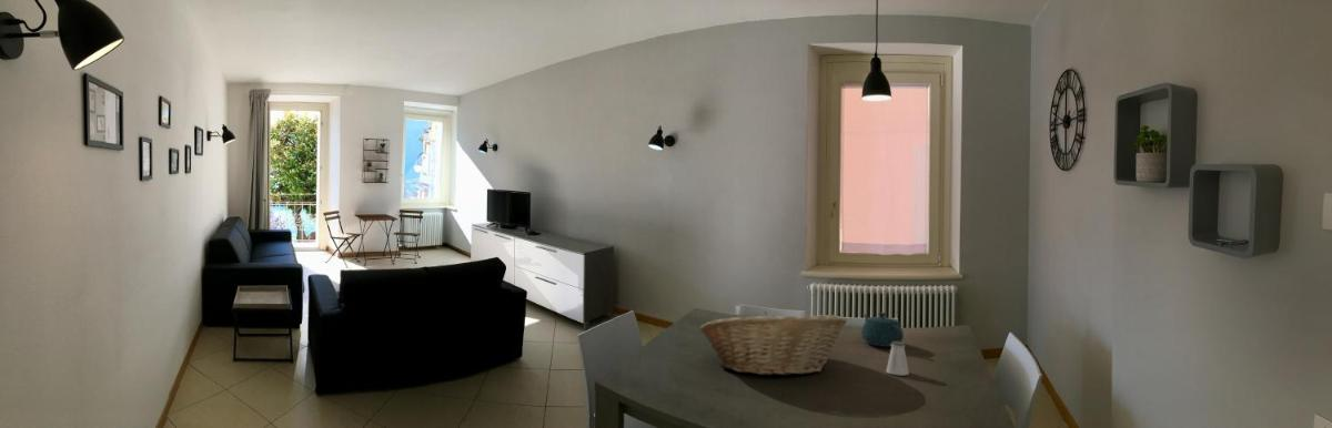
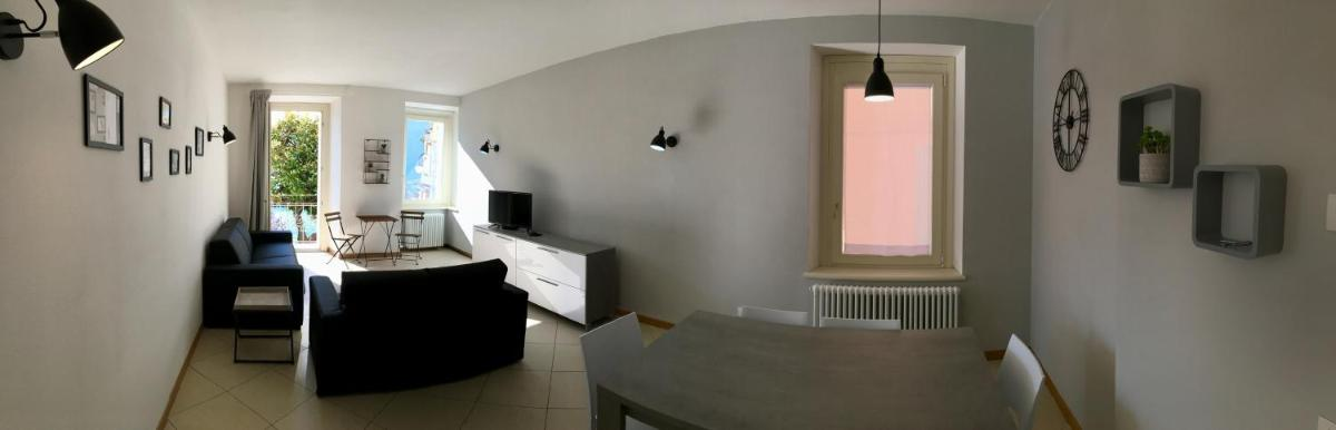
- saltshaker (897, 357)
- teapot (880, 327)
- fruit basket (771, 336)
